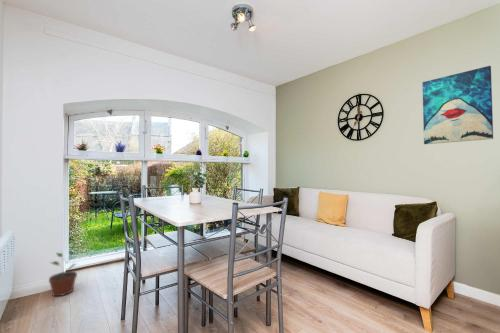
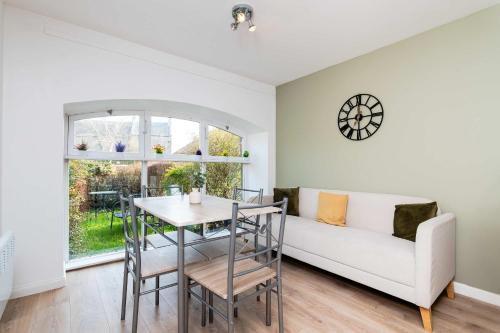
- wall art (454, 108)
- potted plant (63, 273)
